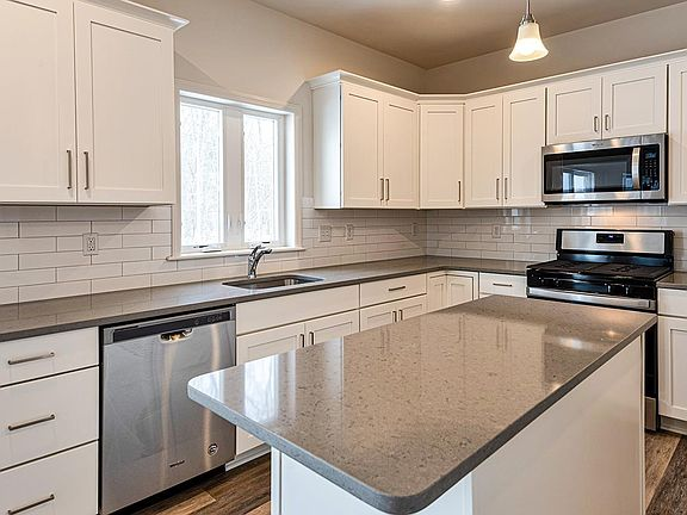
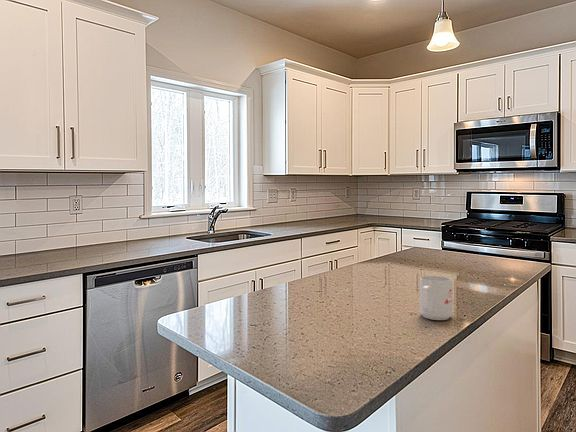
+ mug (433, 298)
